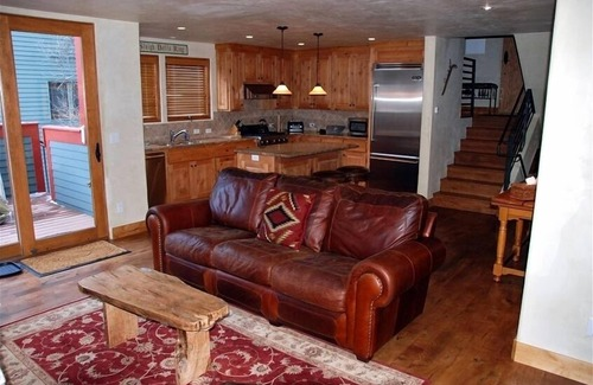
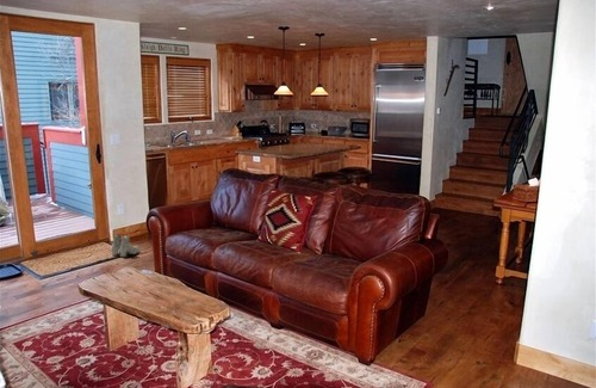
+ boots (125, 244)
